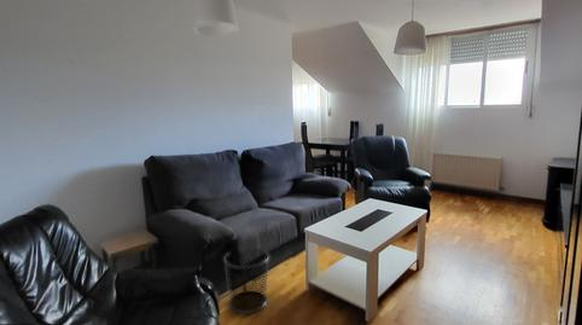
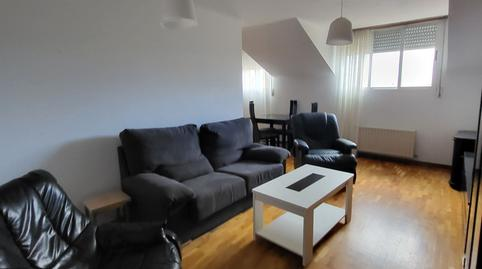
- waste bin (246, 279)
